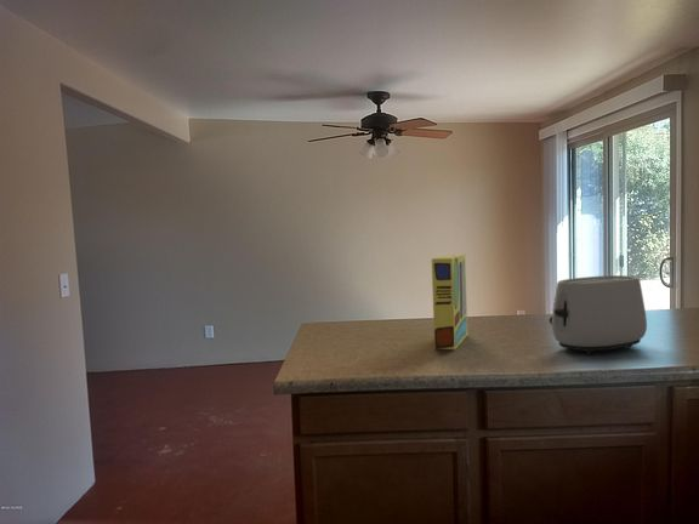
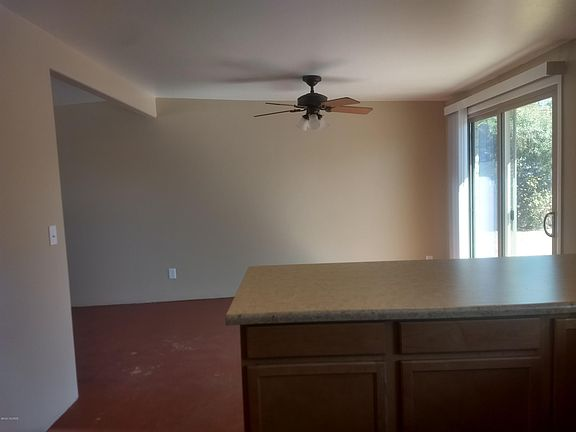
- toaster (597, 313)
- cereal box (450, 298)
